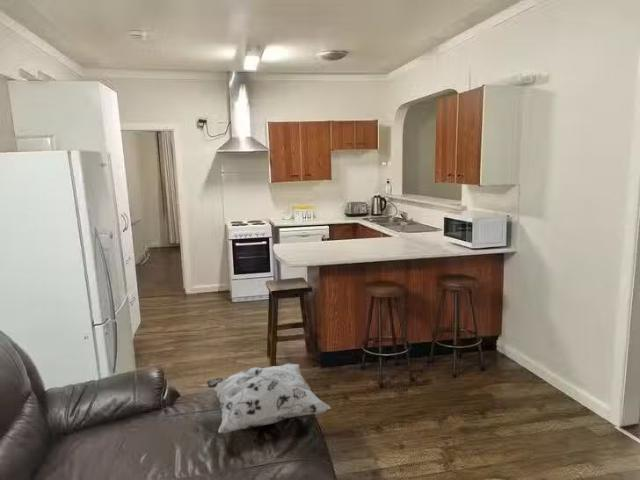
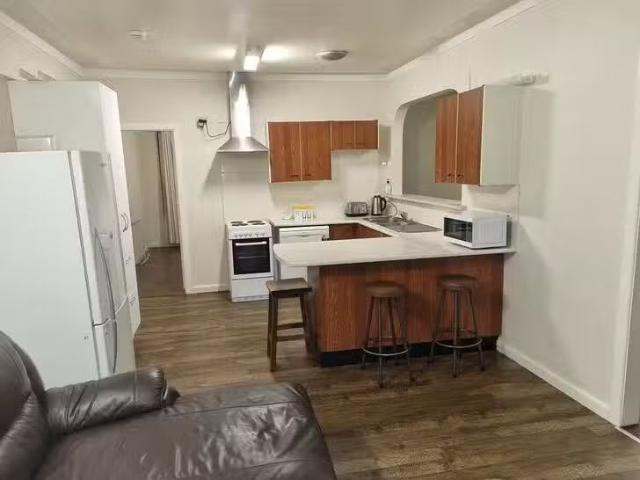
- decorative pillow (264, 393)
